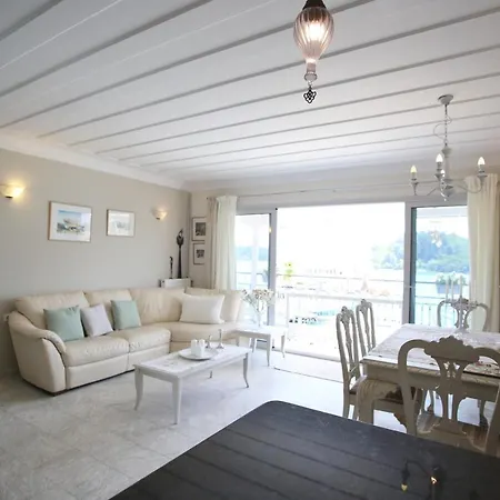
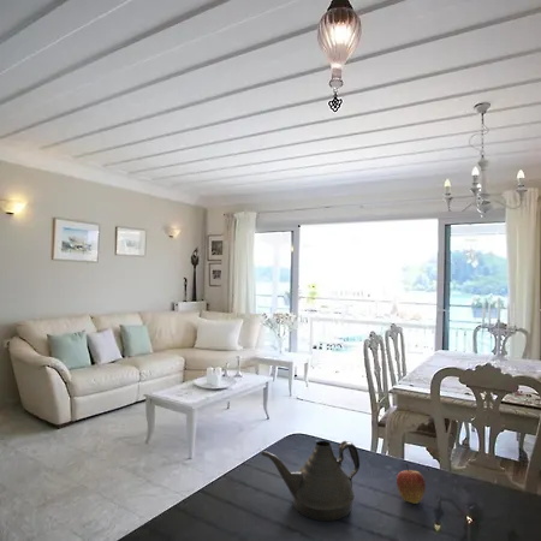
+ fruit (410, 482)
+ teapot (310, 474)
